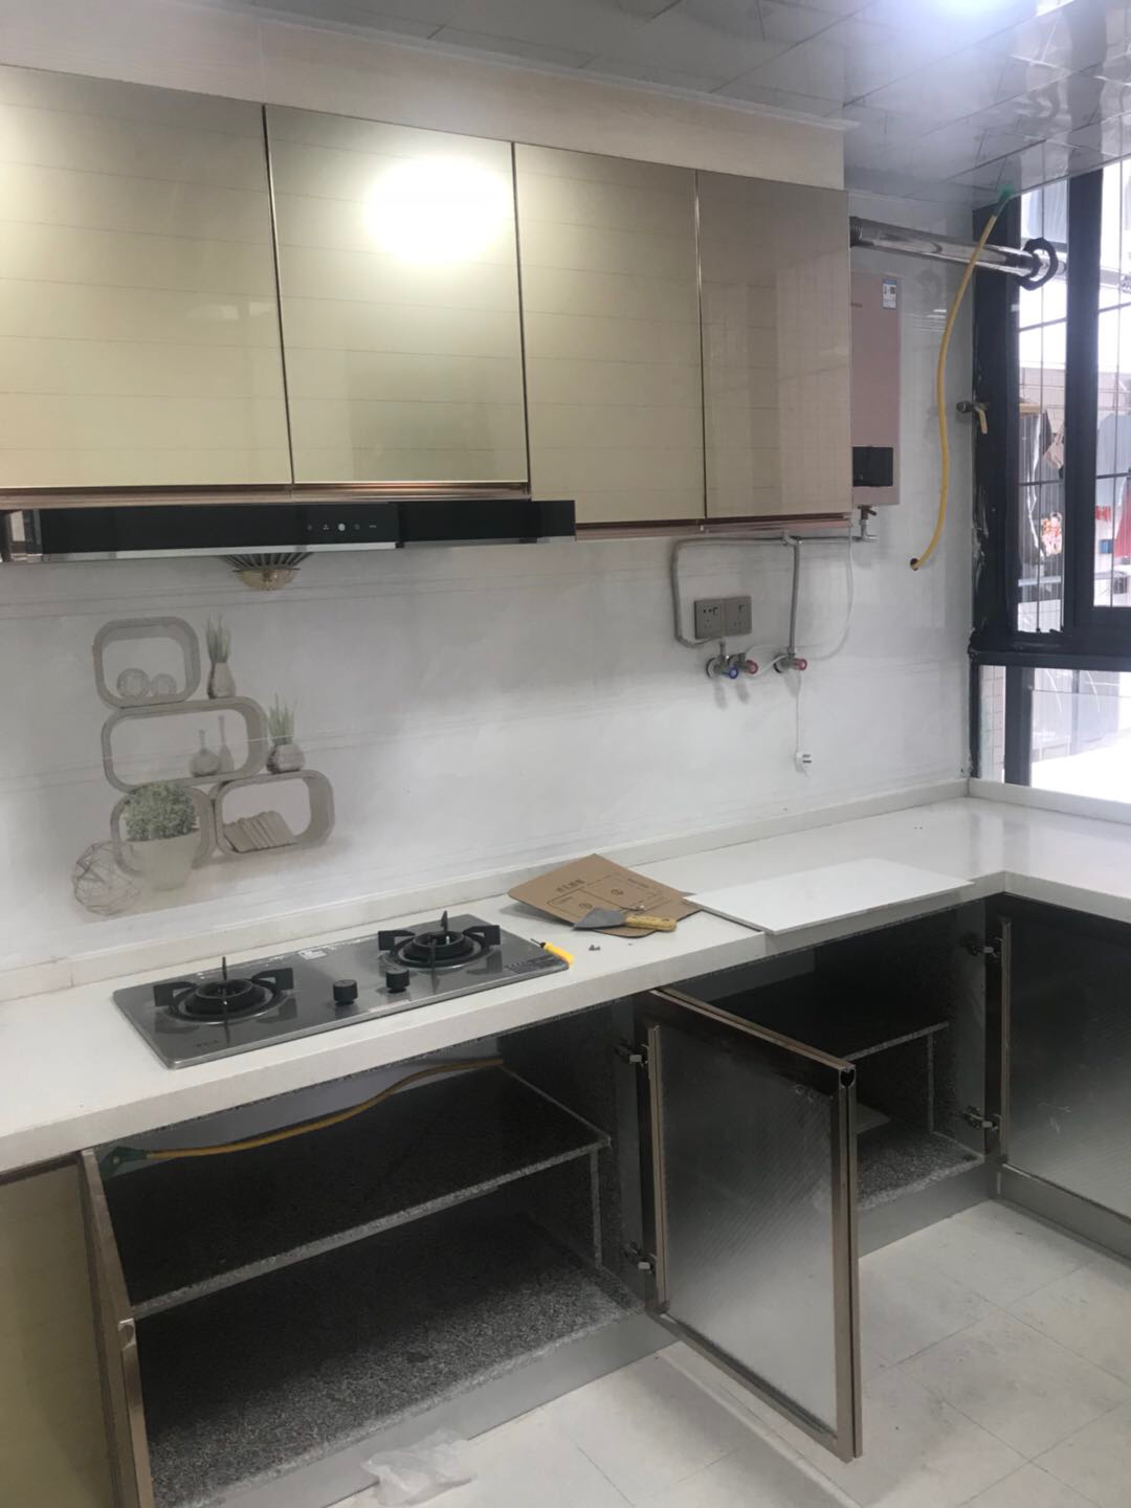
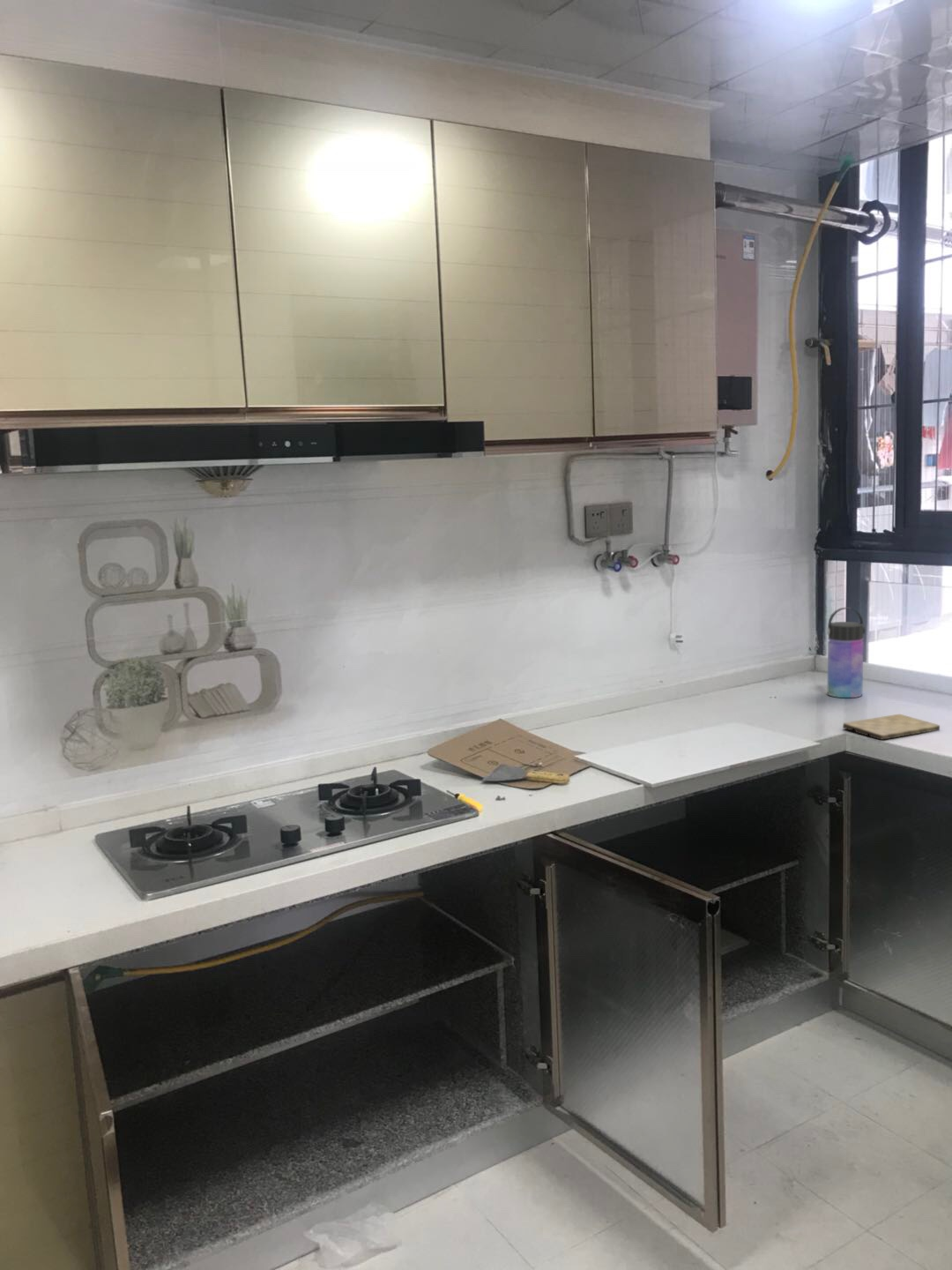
+ water bottle (845, 651)
+ cutting board (890, 726)
